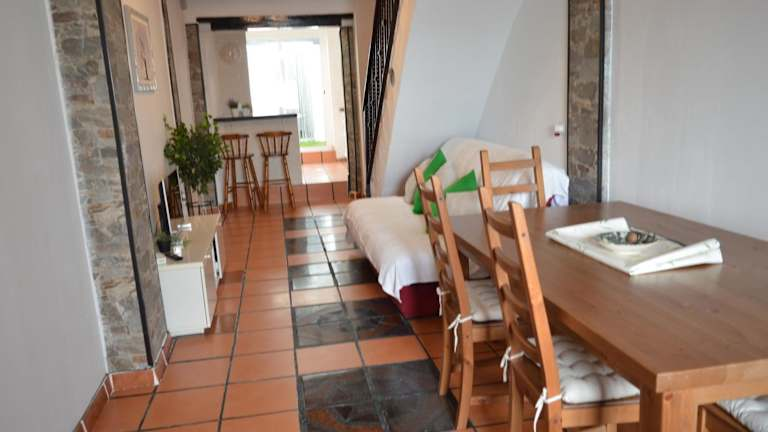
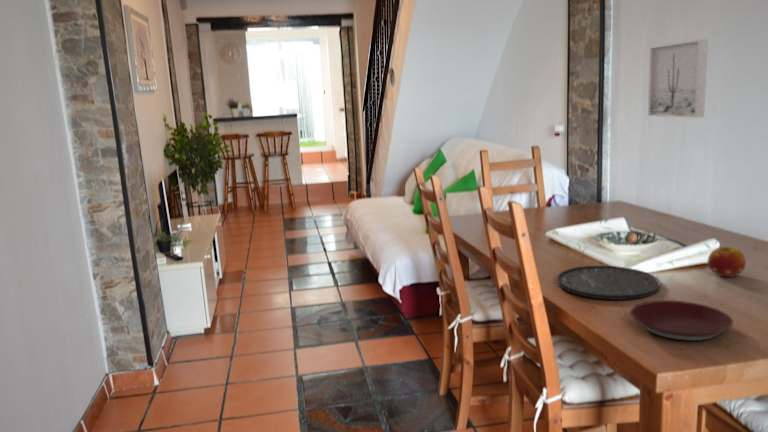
+ plate (607, 281)
+ wall art (675, 80)
+ plate (679, 321)
+ fruit (726, 261)
